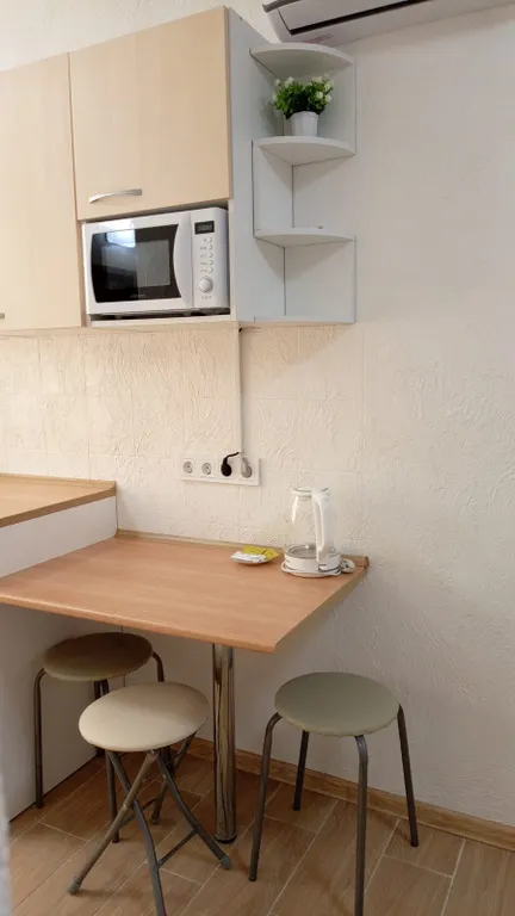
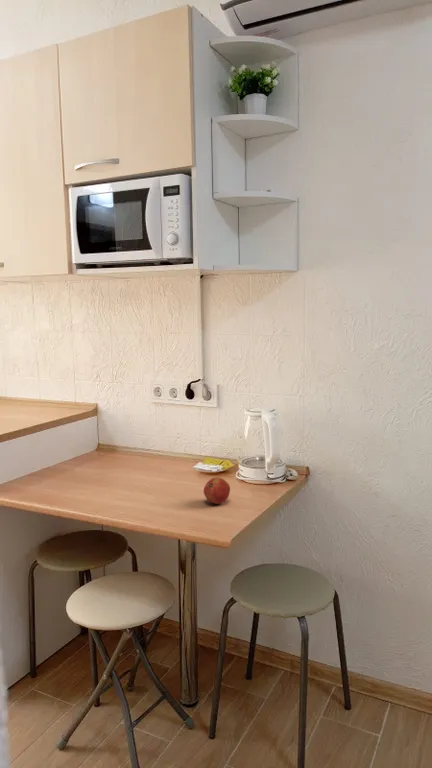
+ fruit (217, 490)
